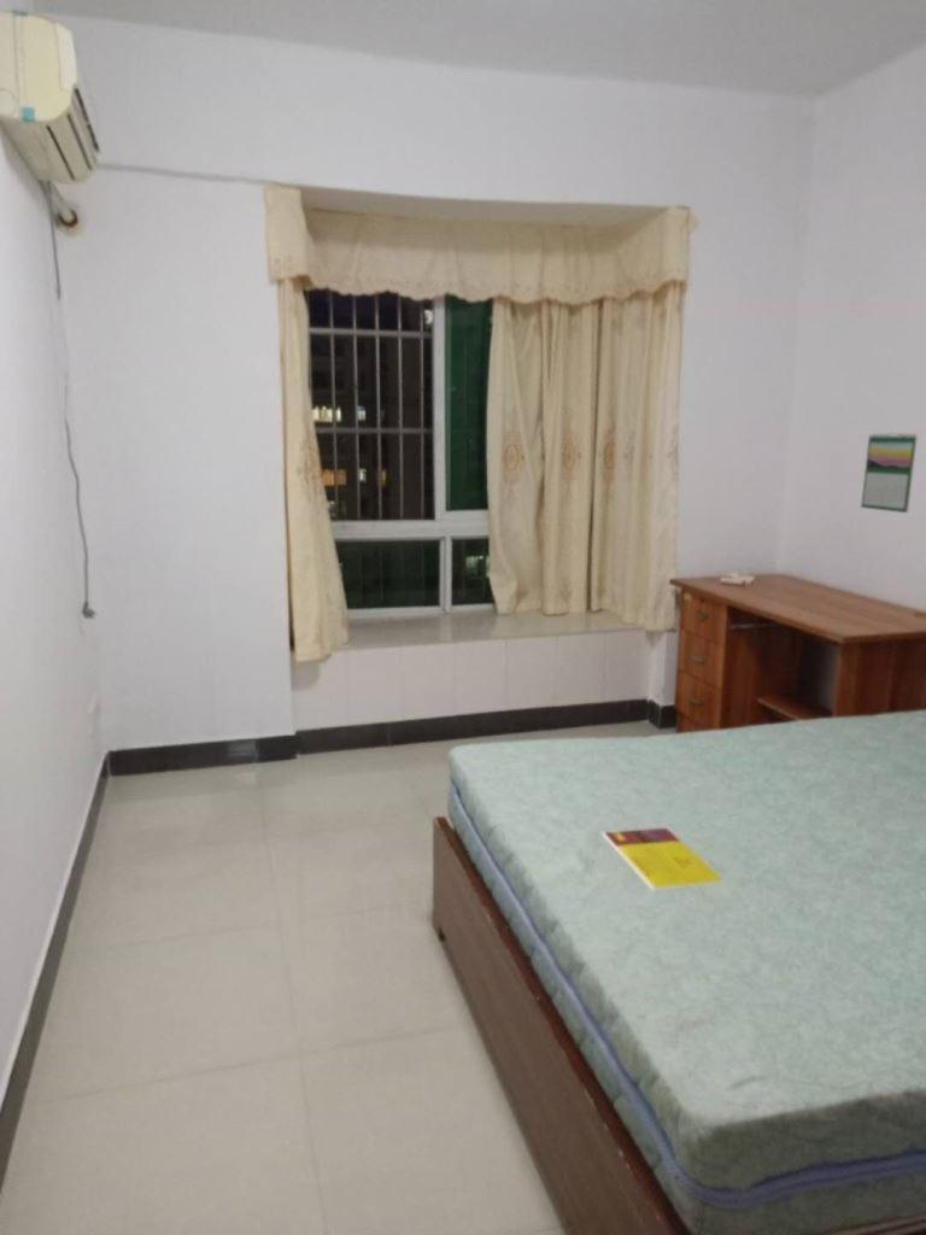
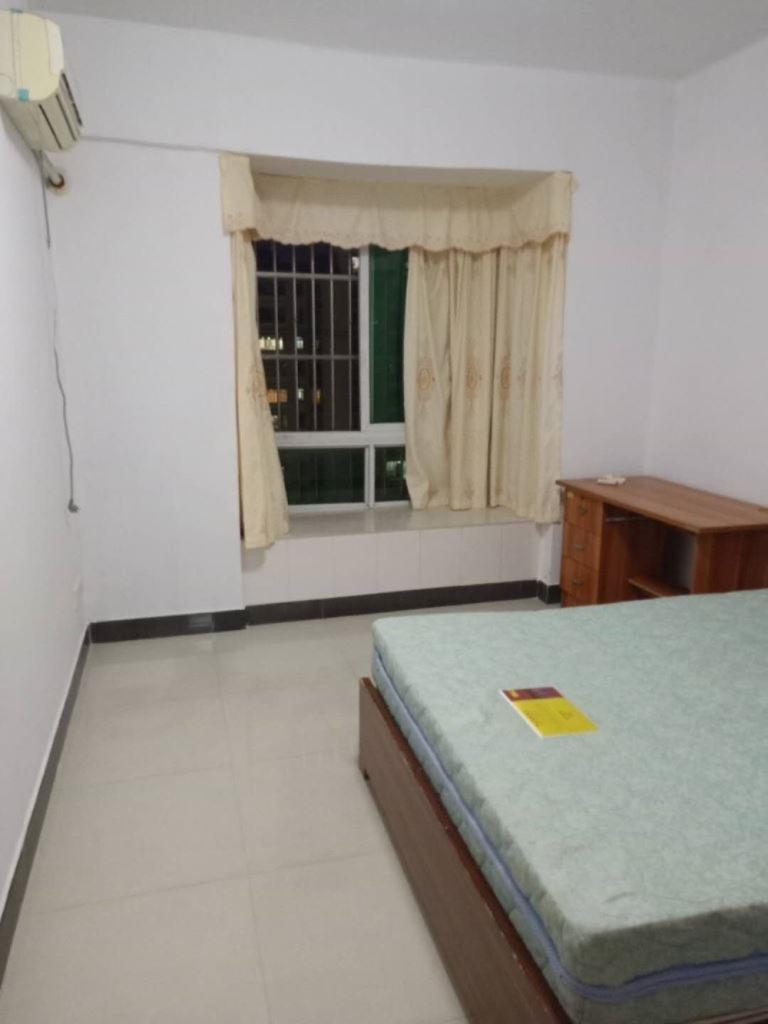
- calendar (887, 472)
